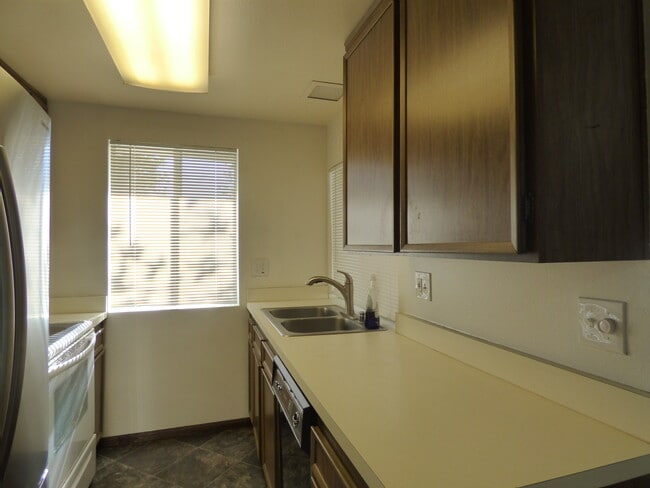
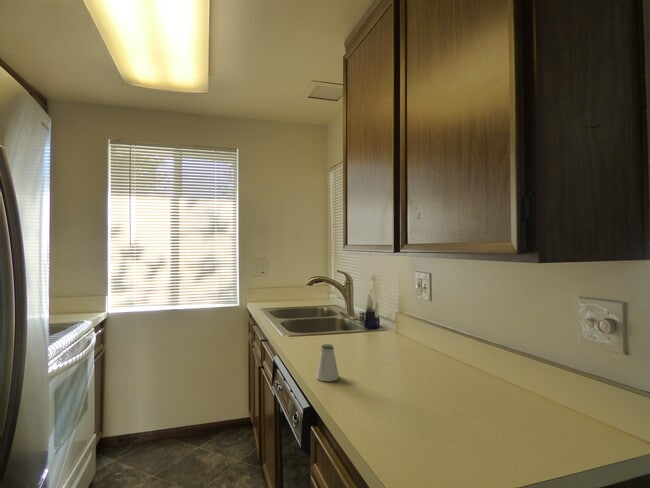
+ saltshaker (327, 361)
